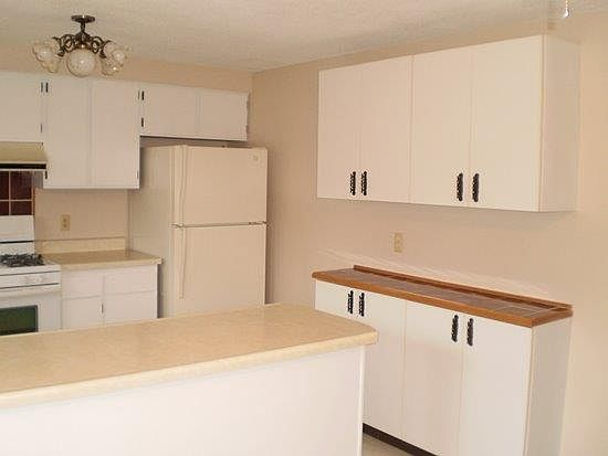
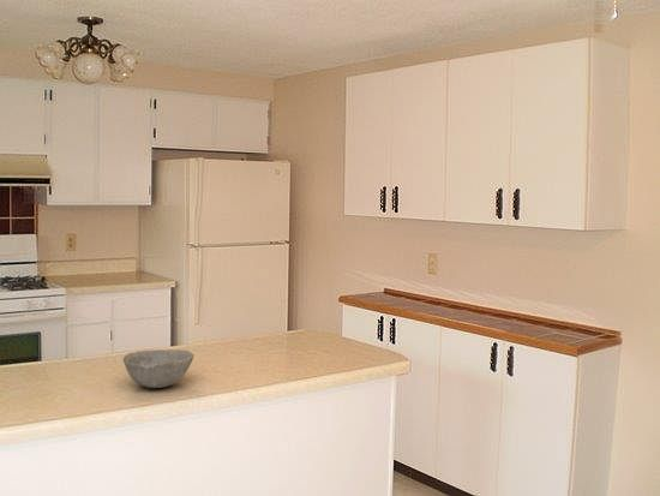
+ bowl (157, 370)
